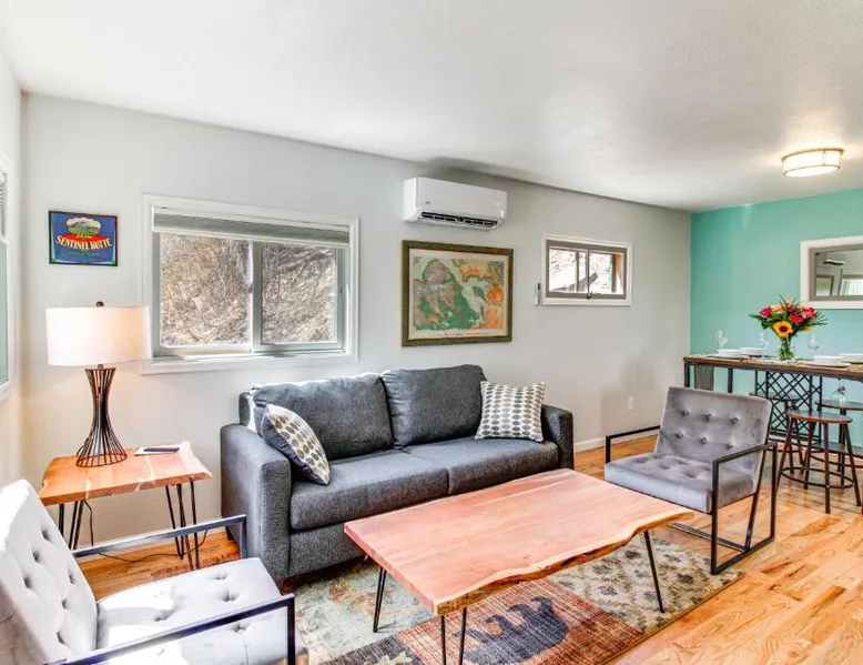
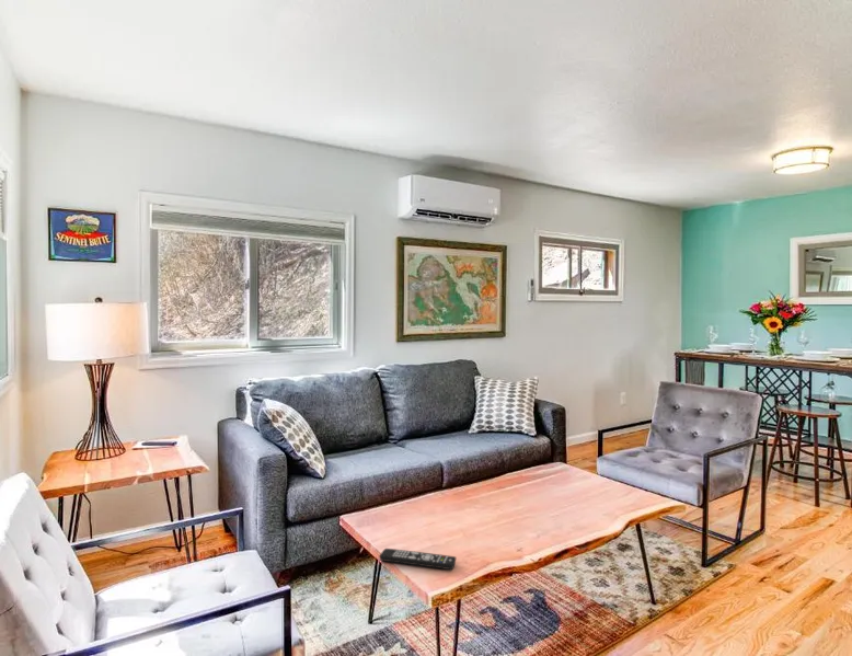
+ remote control (417, 559)
